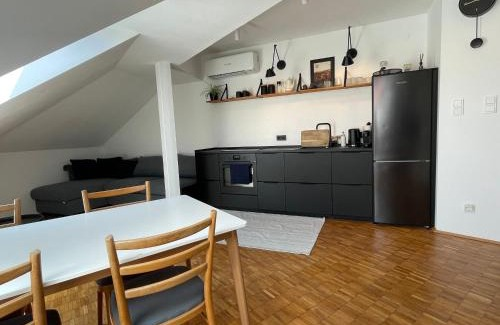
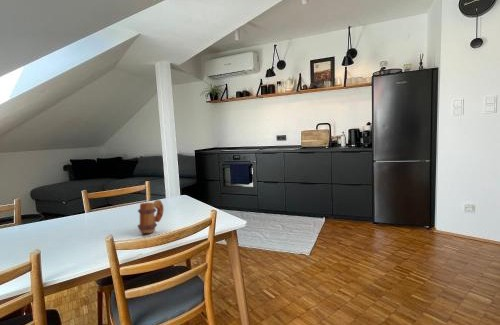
+ mug (151, 215)
